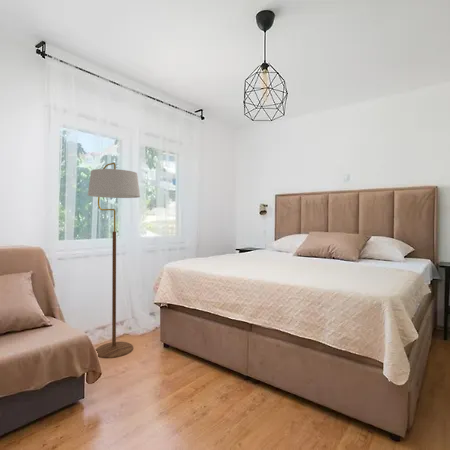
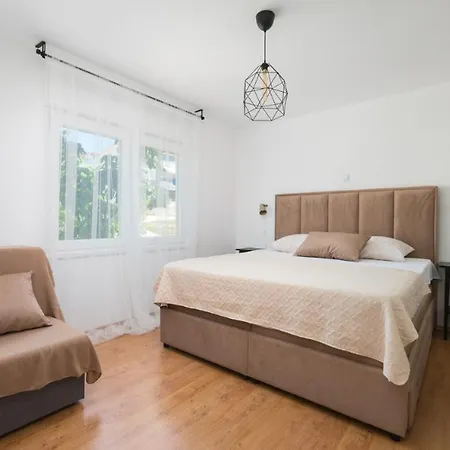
- floor lamp (112, 256)
